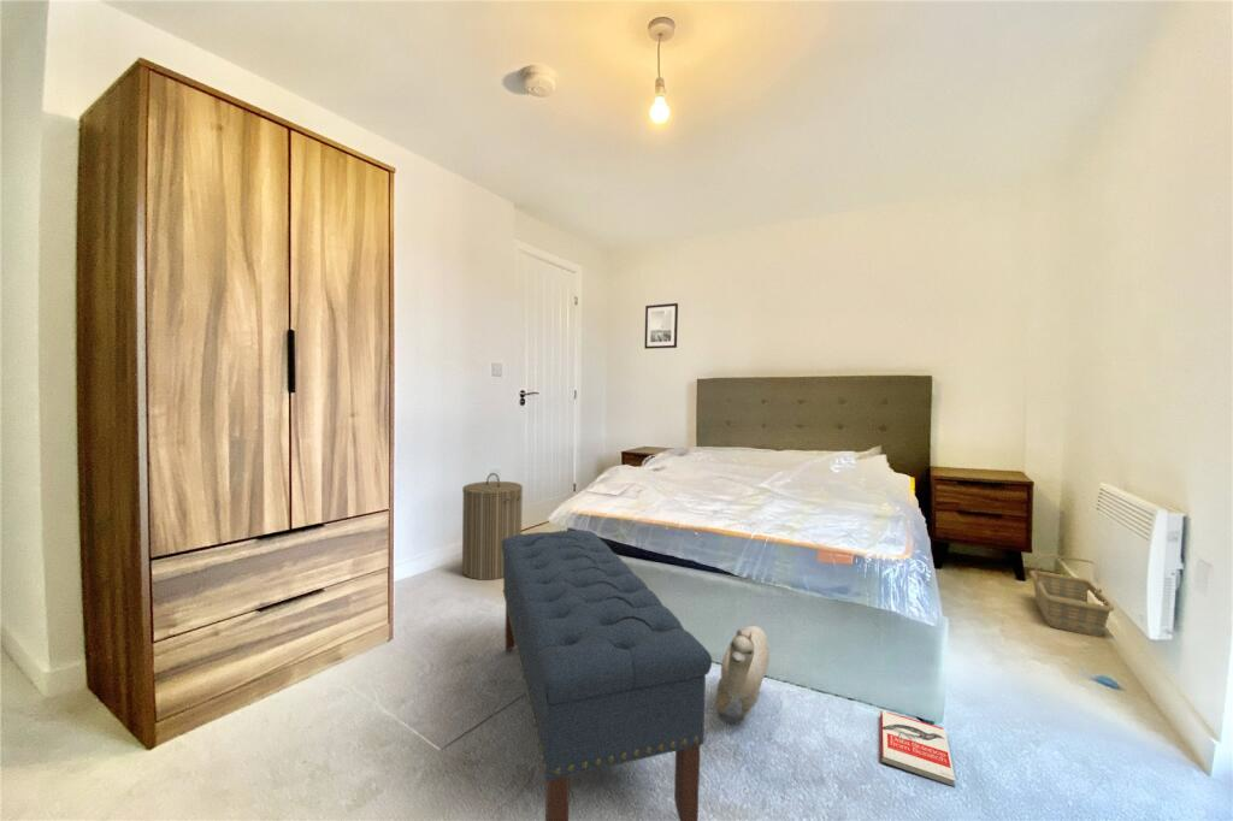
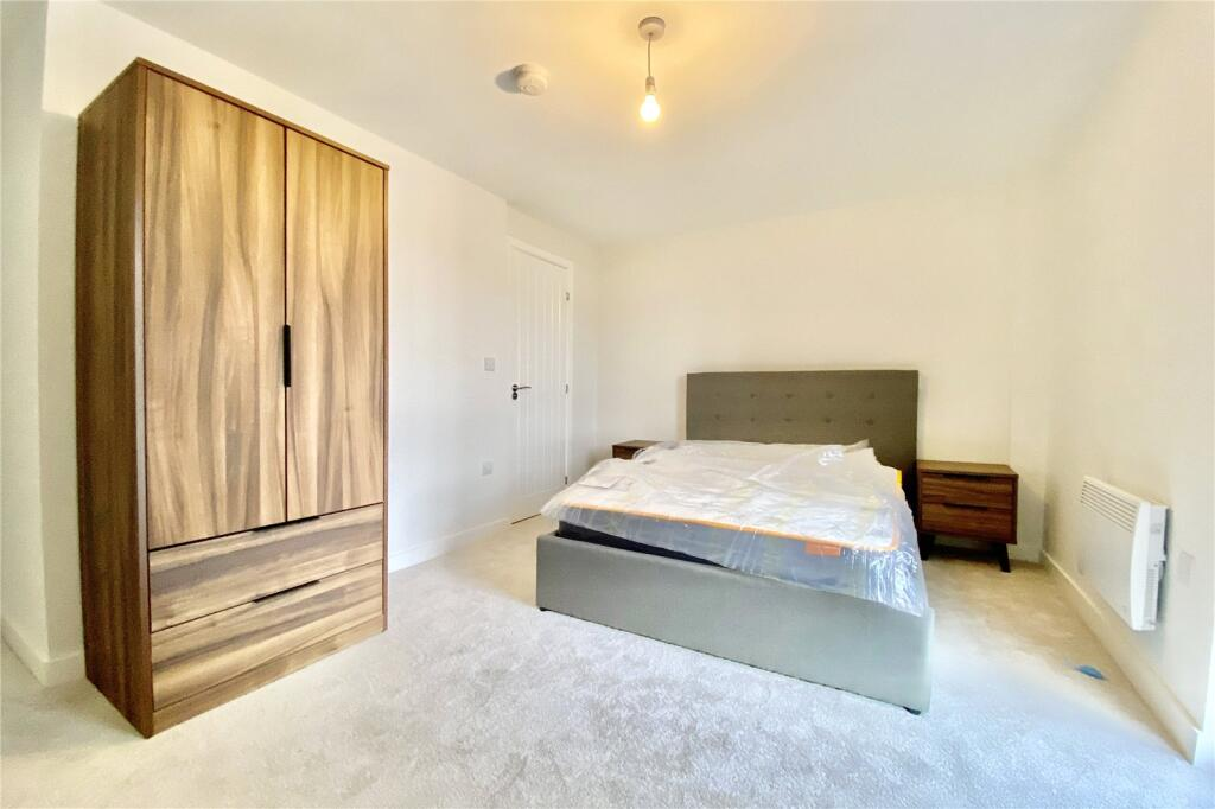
- bench (577, 643)
- basket (1068, 587)
- plush toy (741, 662)
- wall art (660, 326)
- laundry hamper (492, 521)
- book (914, 744)
